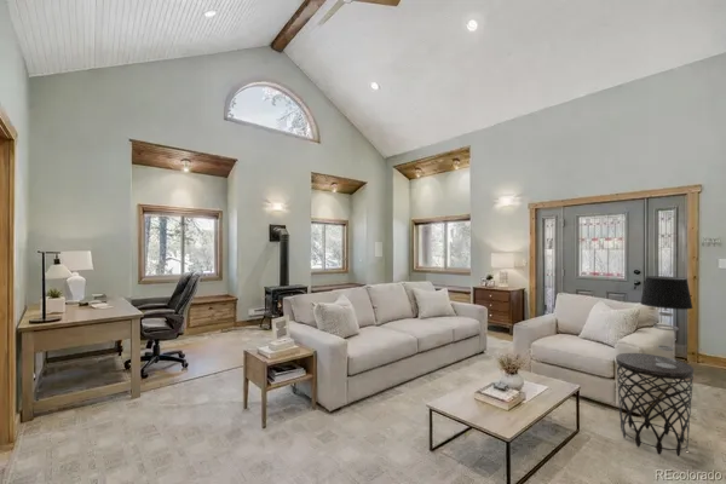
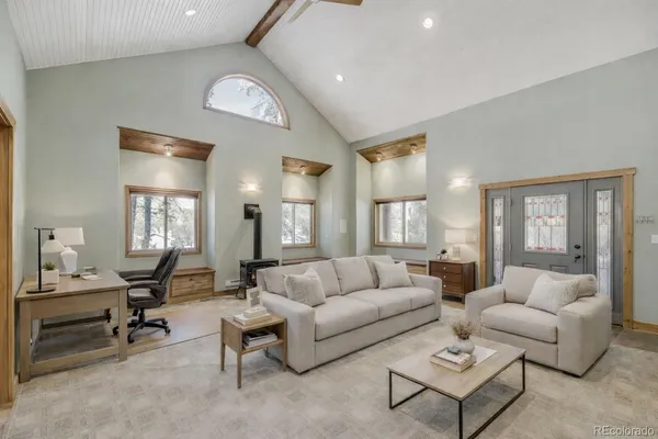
- side table (652, 401)
- table lamp (663, 324)
